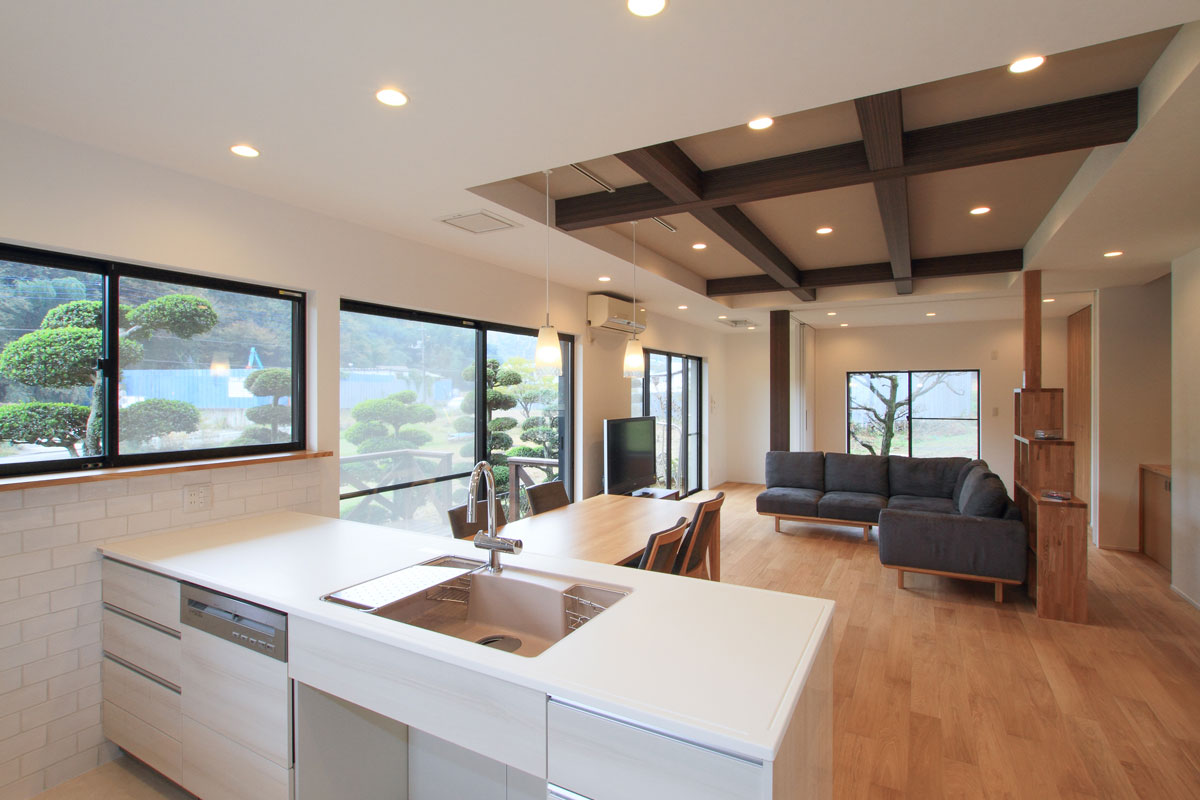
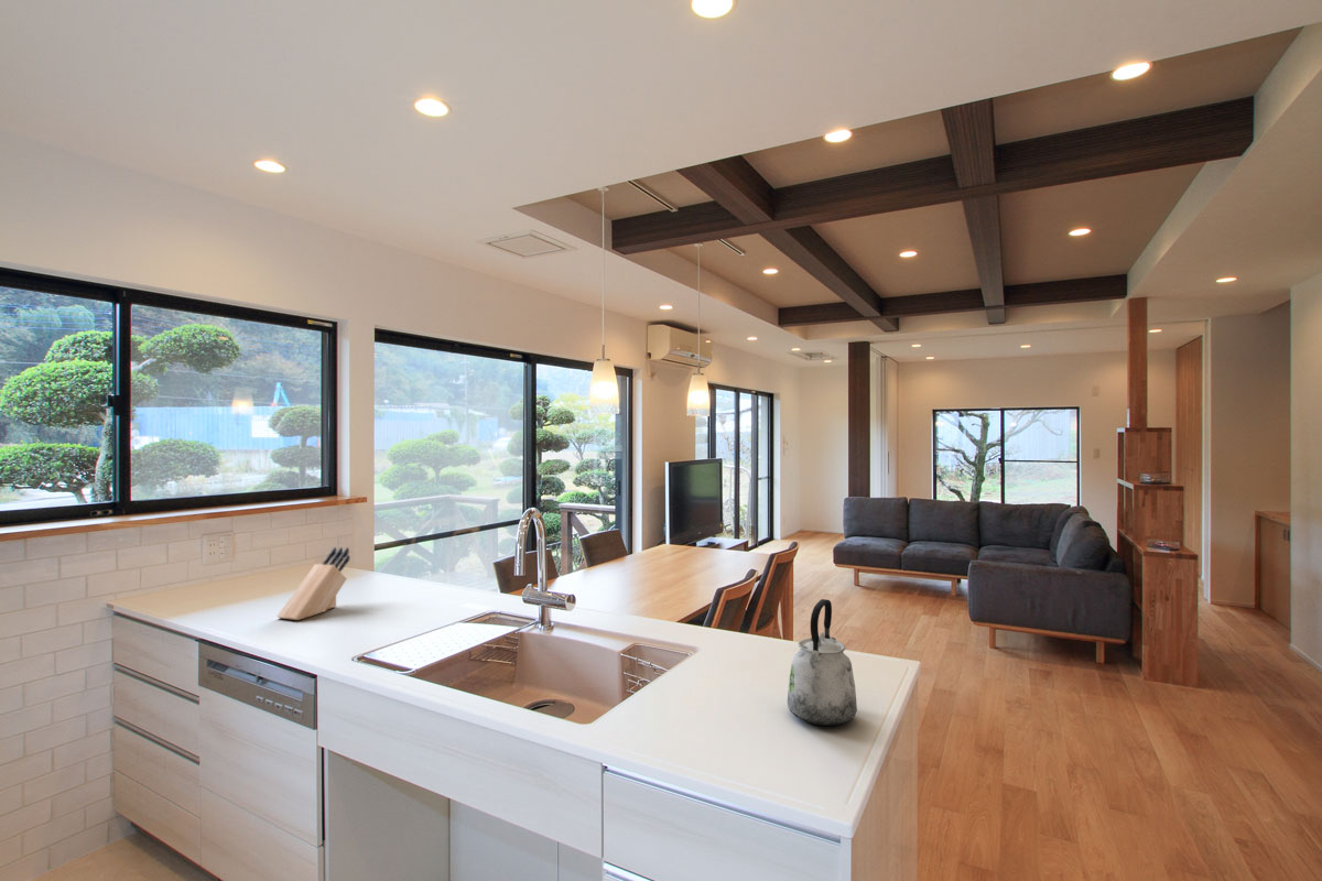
+ kettle (824, 654)
+ knife block (317, 580)
